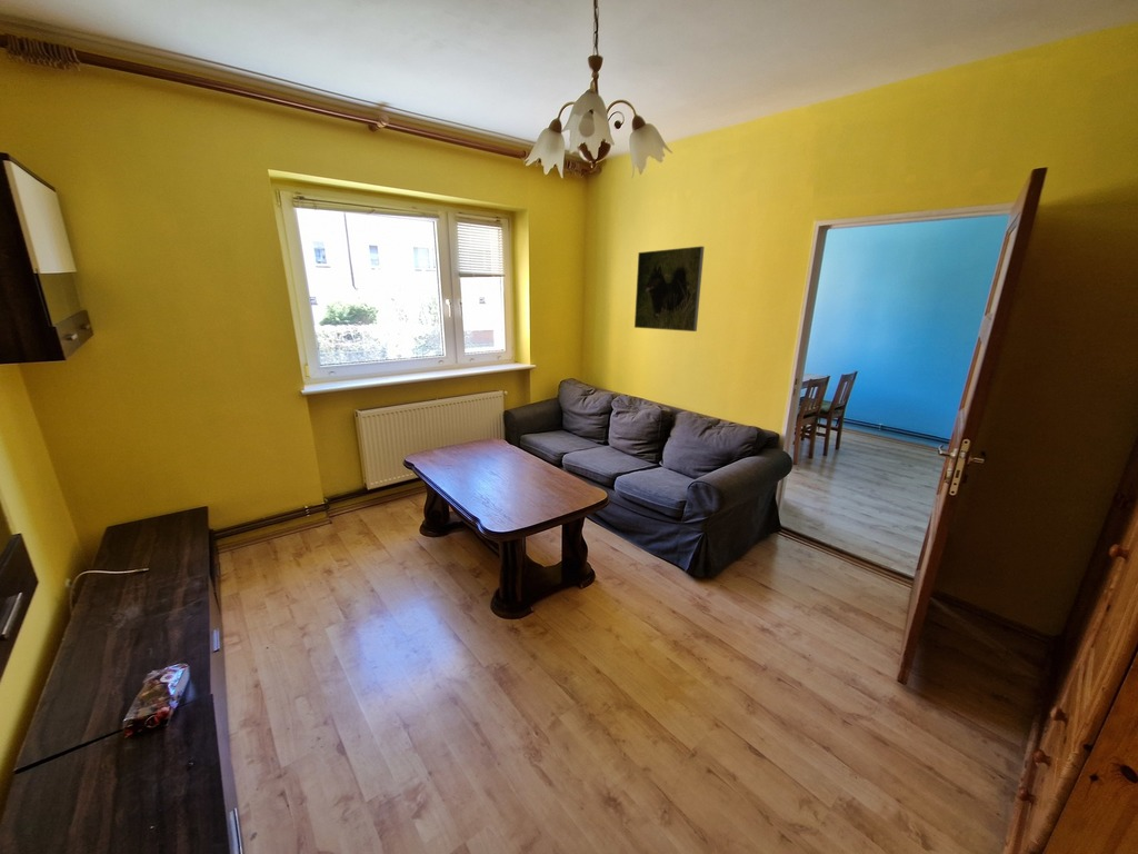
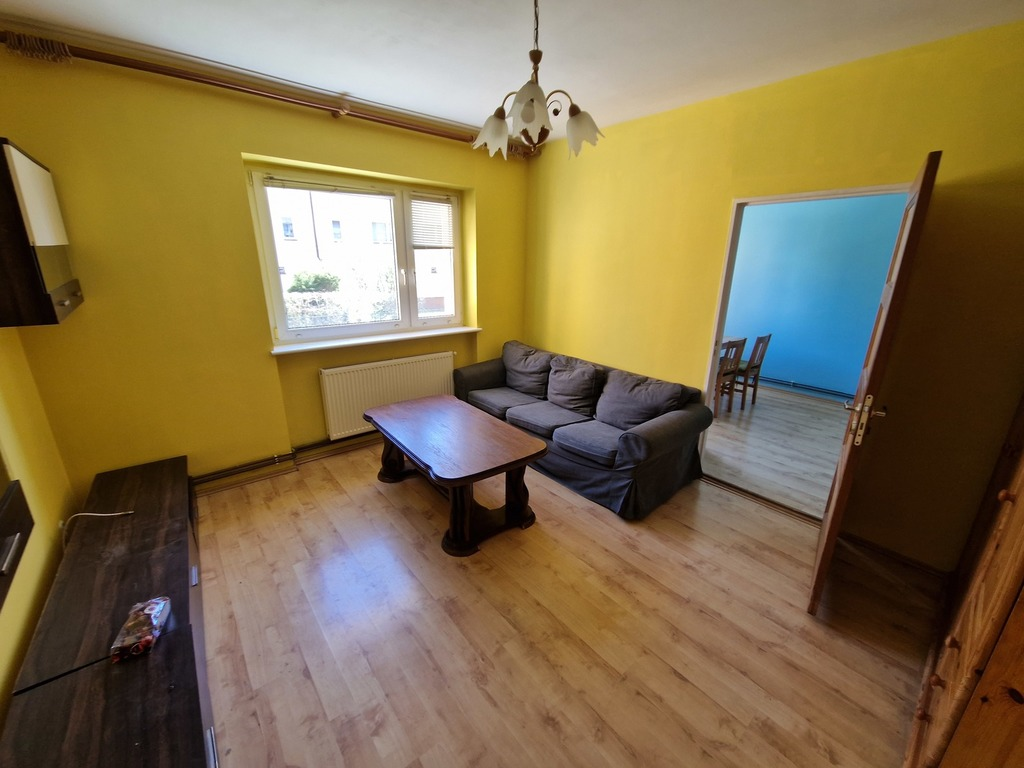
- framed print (666, 290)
